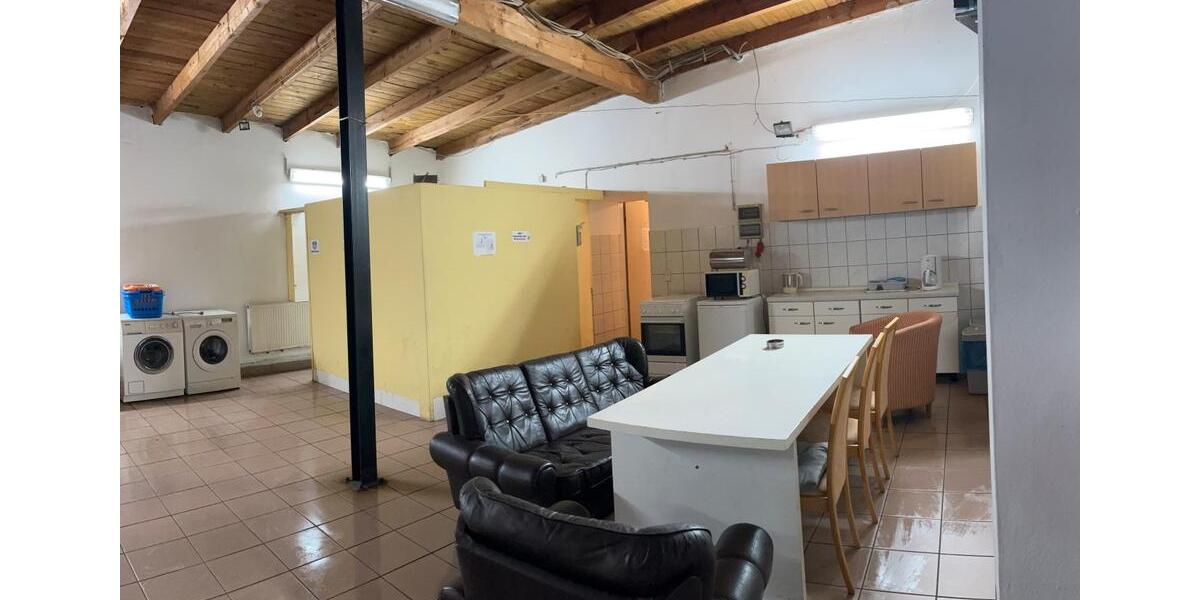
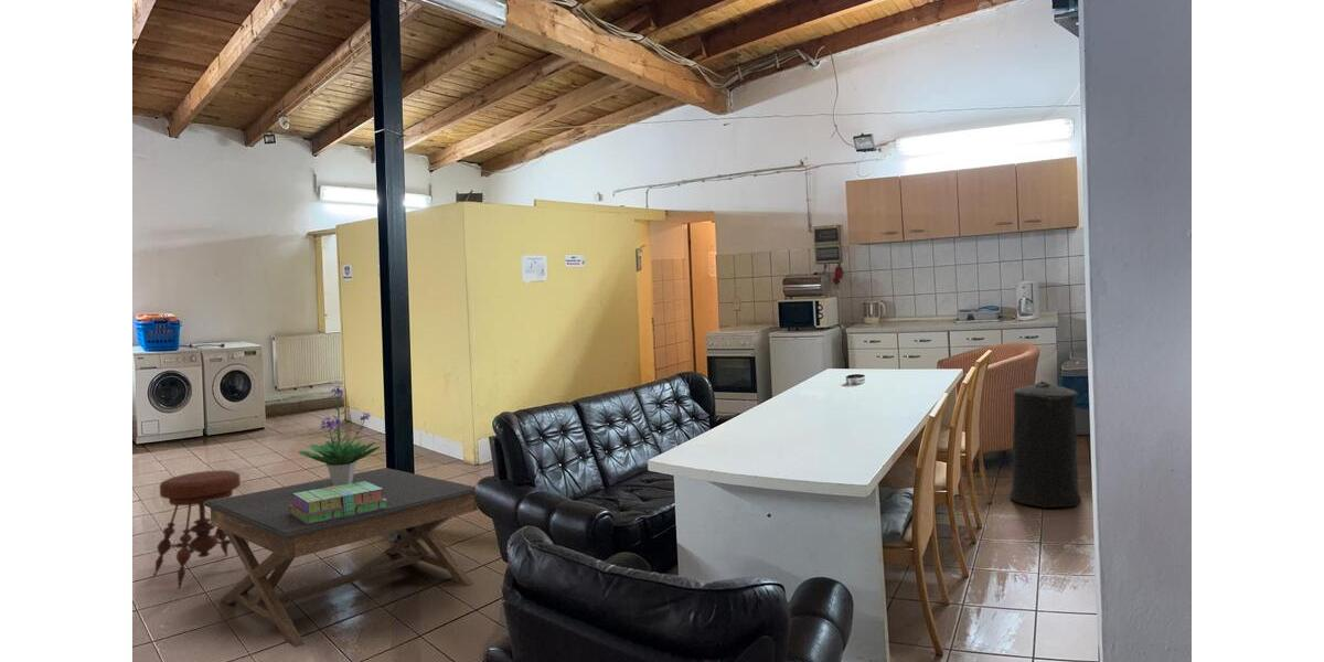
+ potted plant (339, 436)
+ trash can (1044, 438)
+ coffee table (346, 543)
+ stool (202, 523)
+ stack of books (338, 500)
